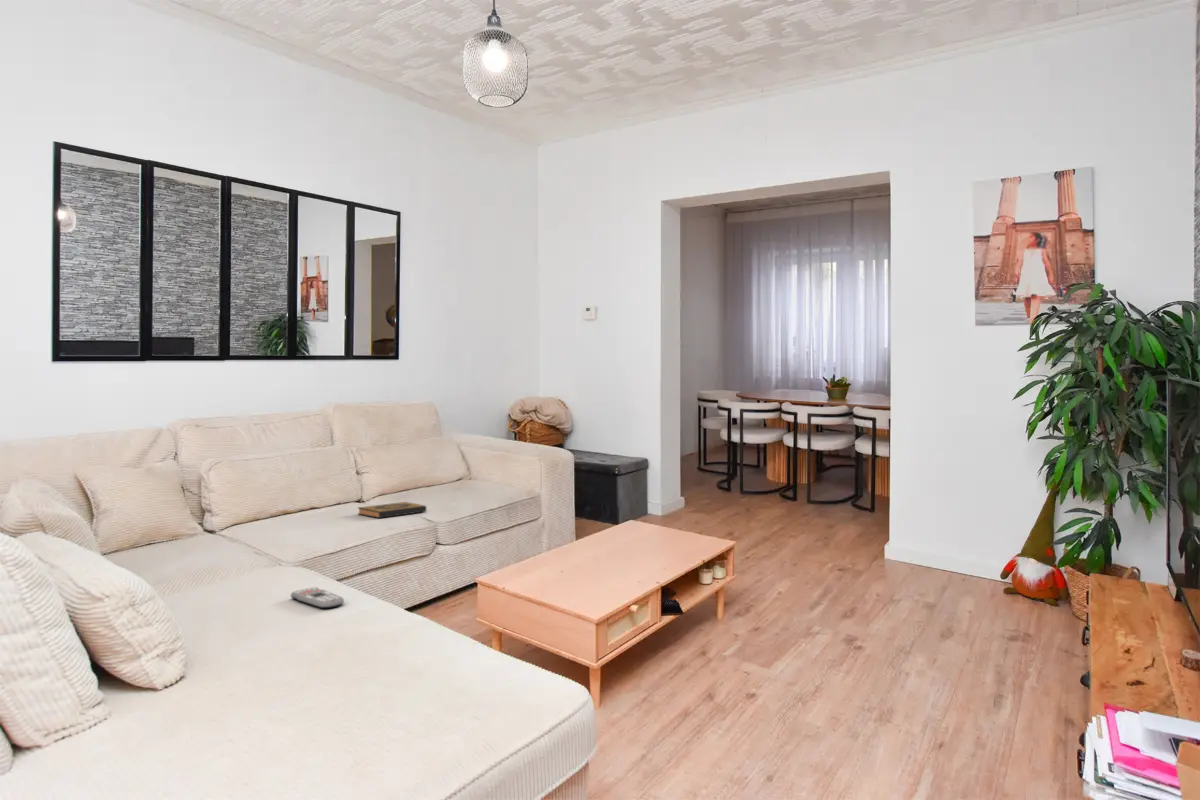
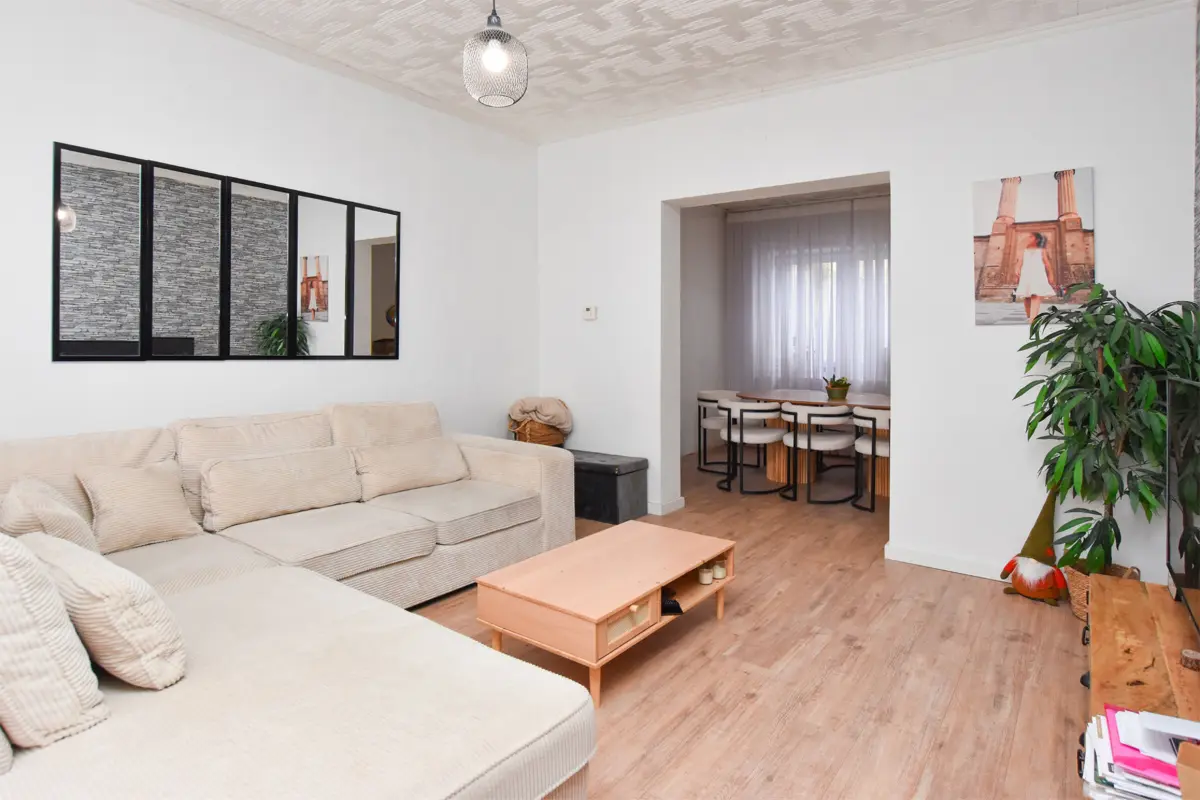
- remote control (318, 598)
- hardback book (392, 509)
